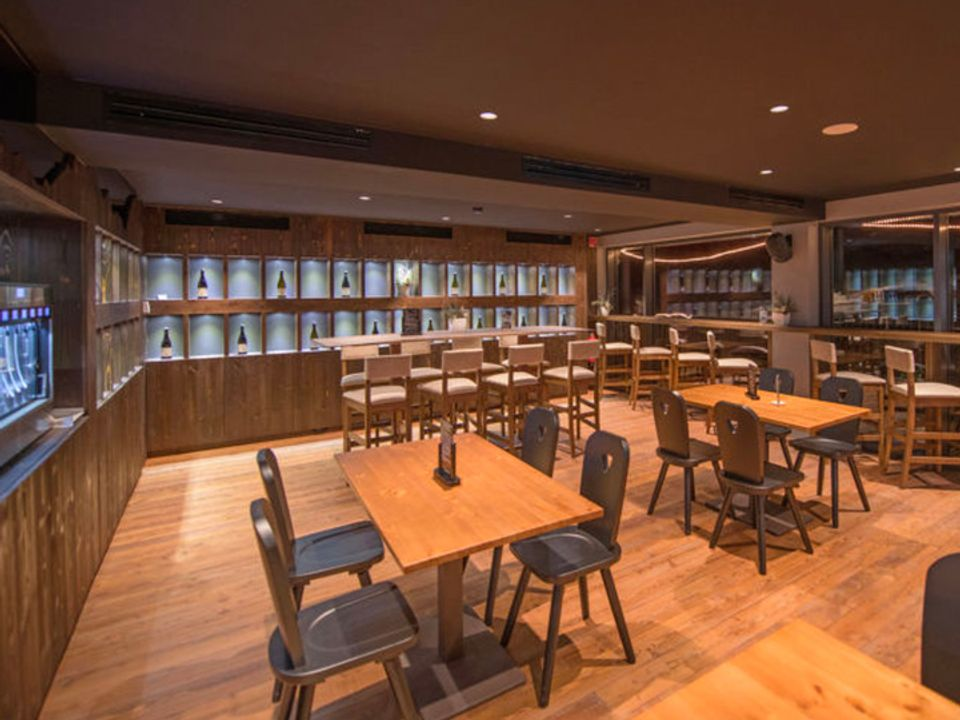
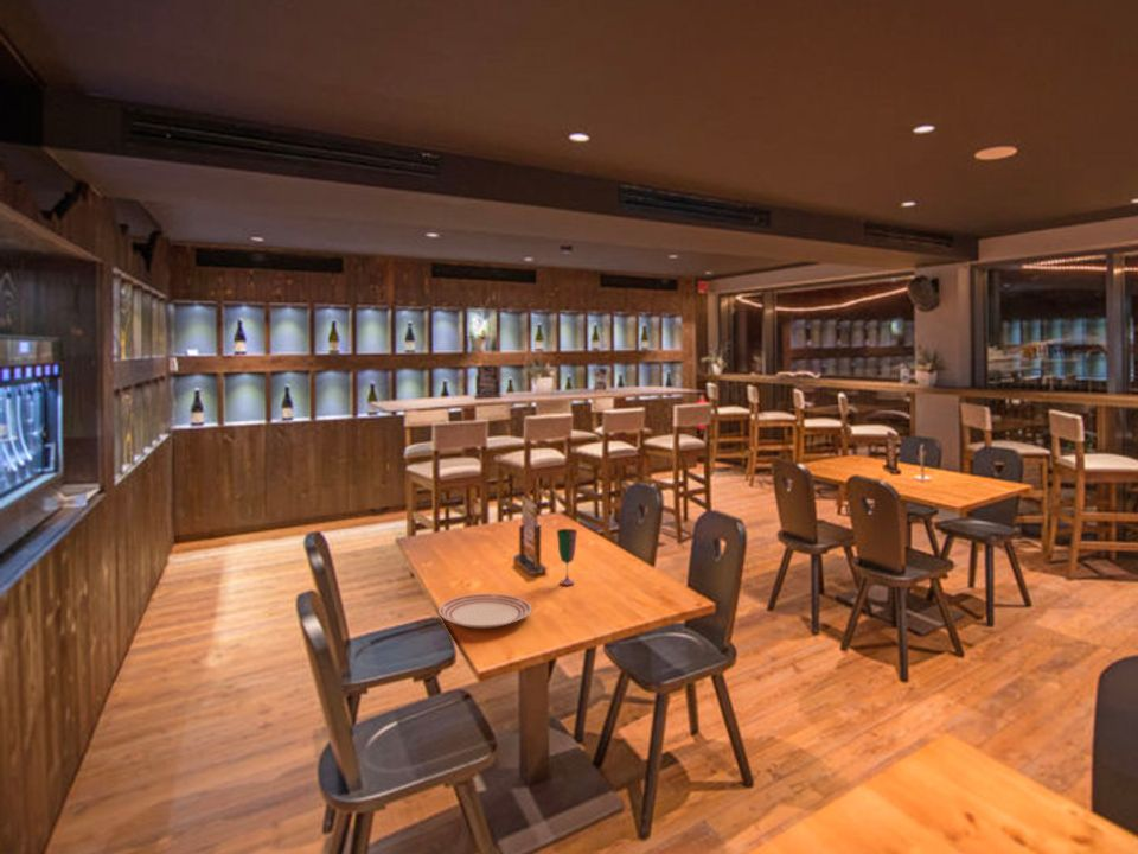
+ wine glass (567, 556)
+ dinner plate (485, 612)
